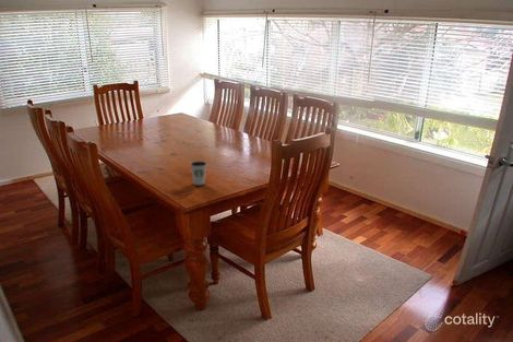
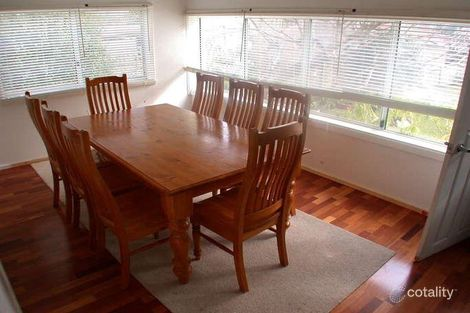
- dixie cup (199, 173)
